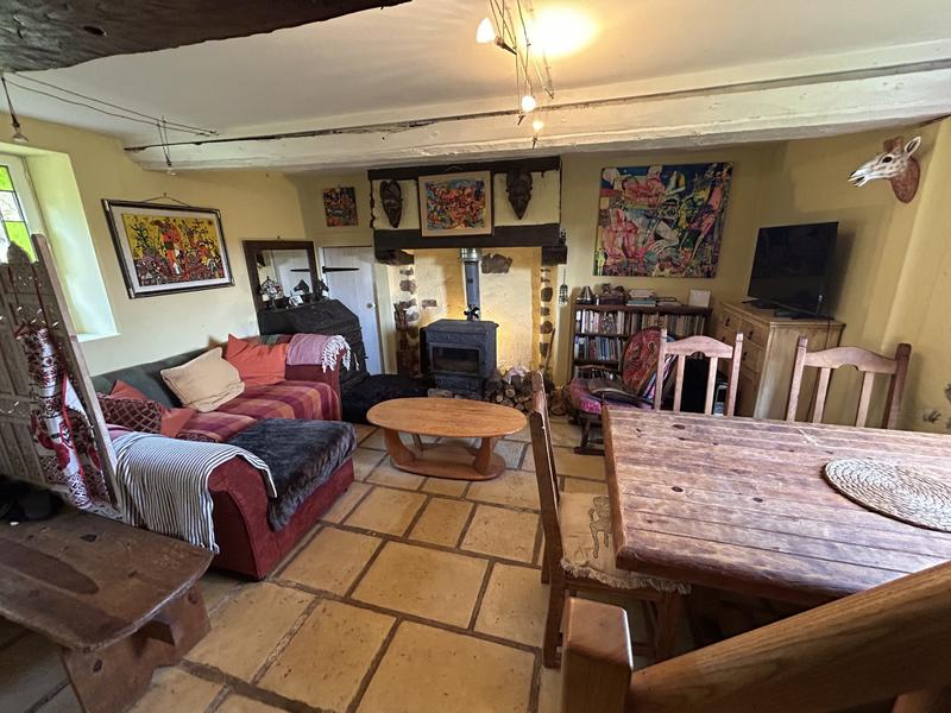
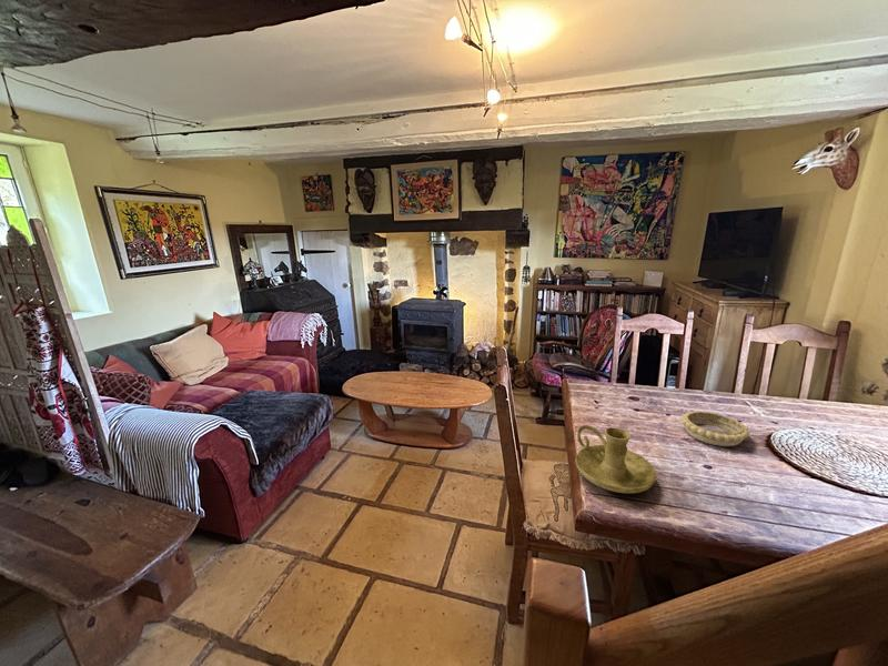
+ decorative bowl (713, 425)
+ candle holder (608, 450)
